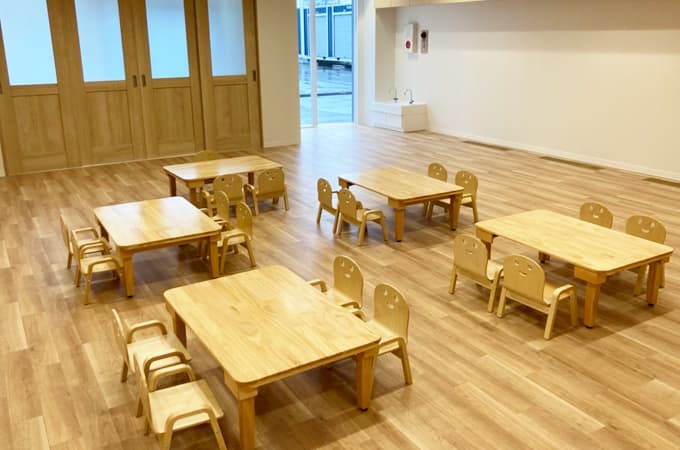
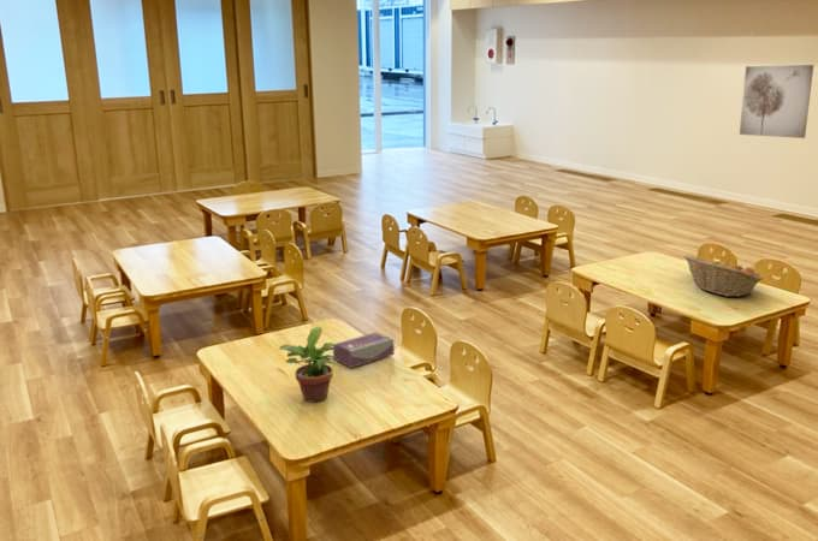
+ potted plant (312, 368)
+ fruit basket (721, 273)
+ tissue box (363, 349)
+ wall art (775, 101)
